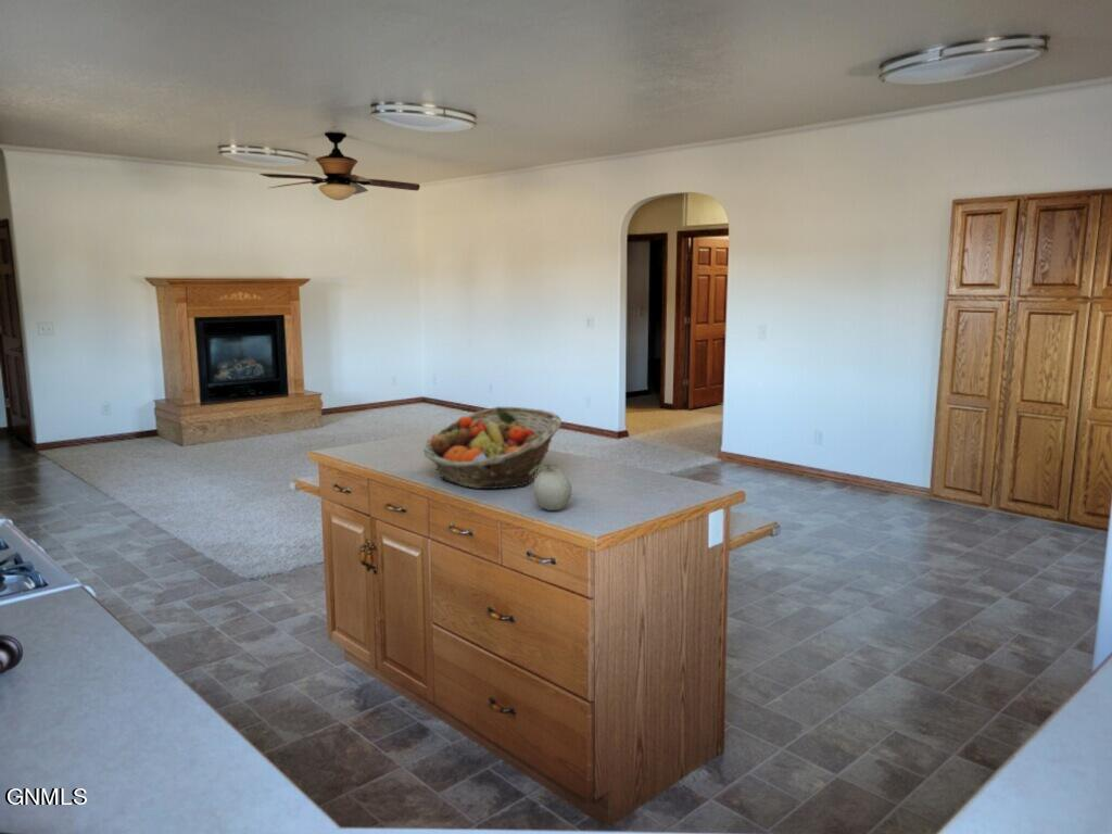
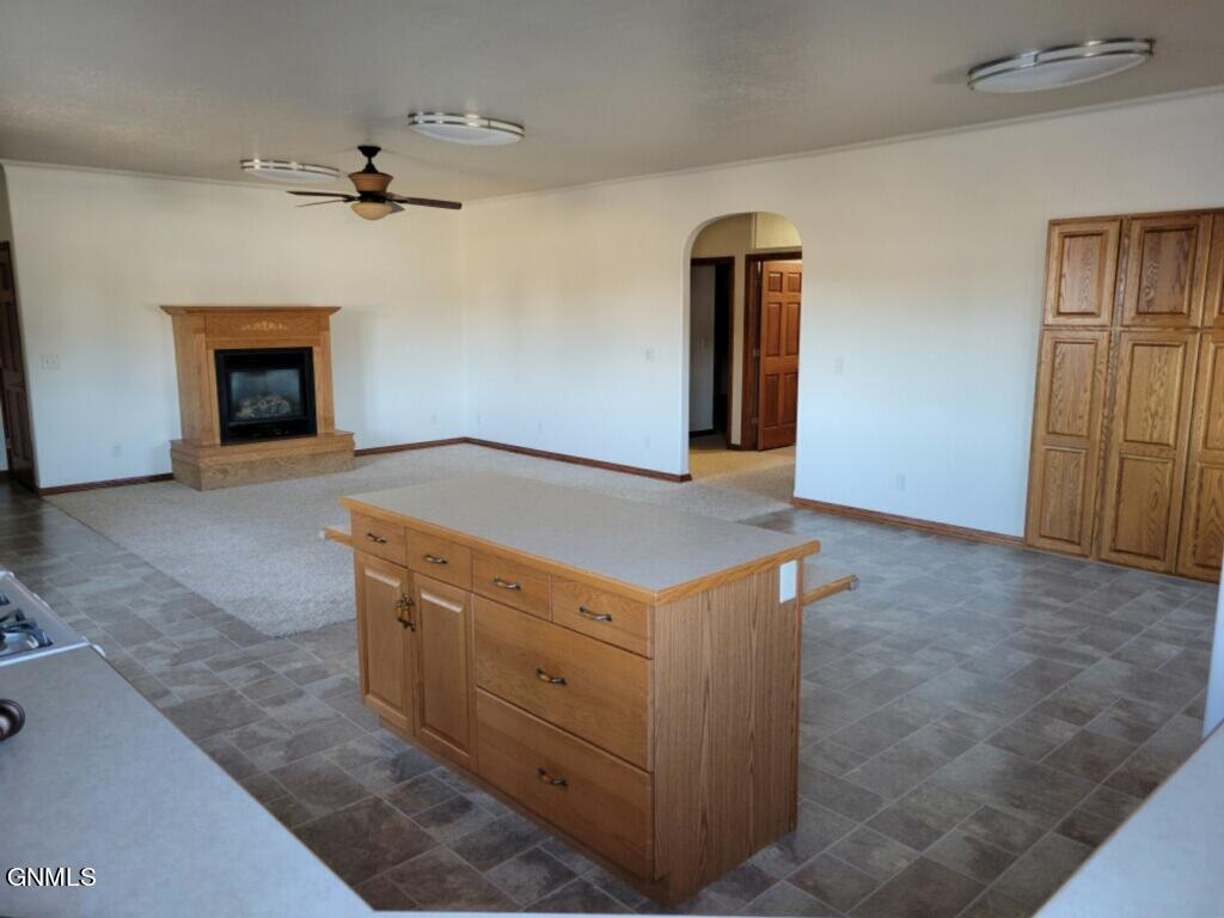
- fruit basket (492, 445)
- fruit (549, 484)
